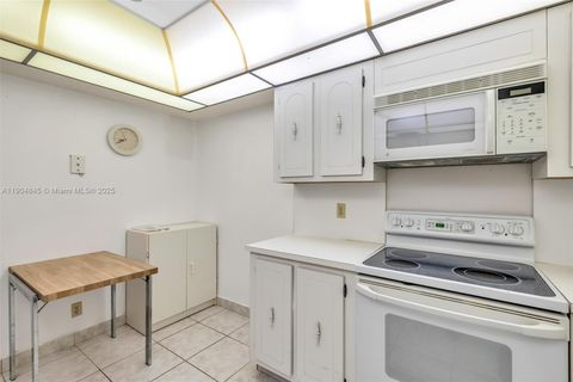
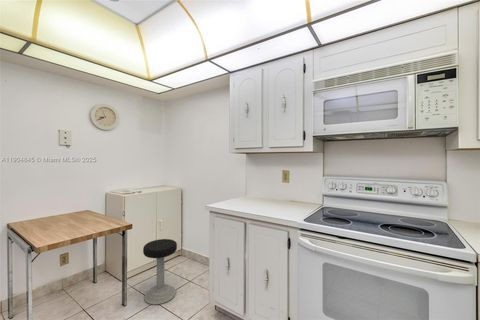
+ stool (160, 269)
